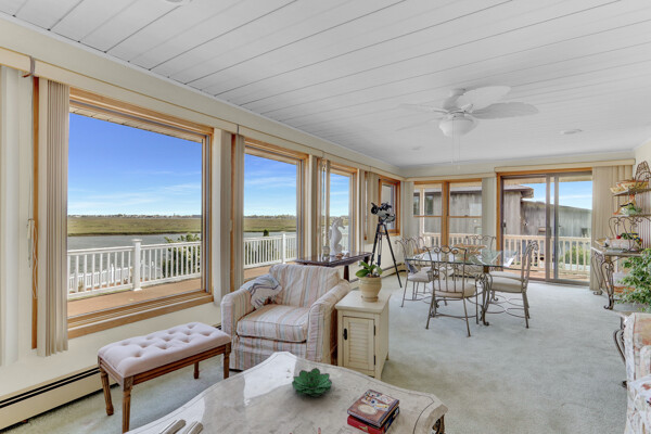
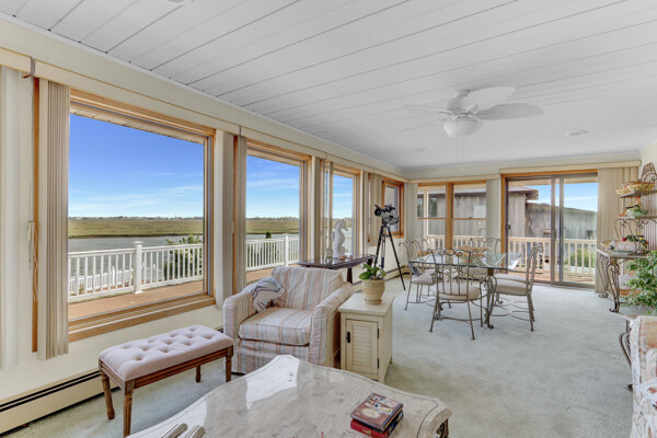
- succulent plant (311, 381)
